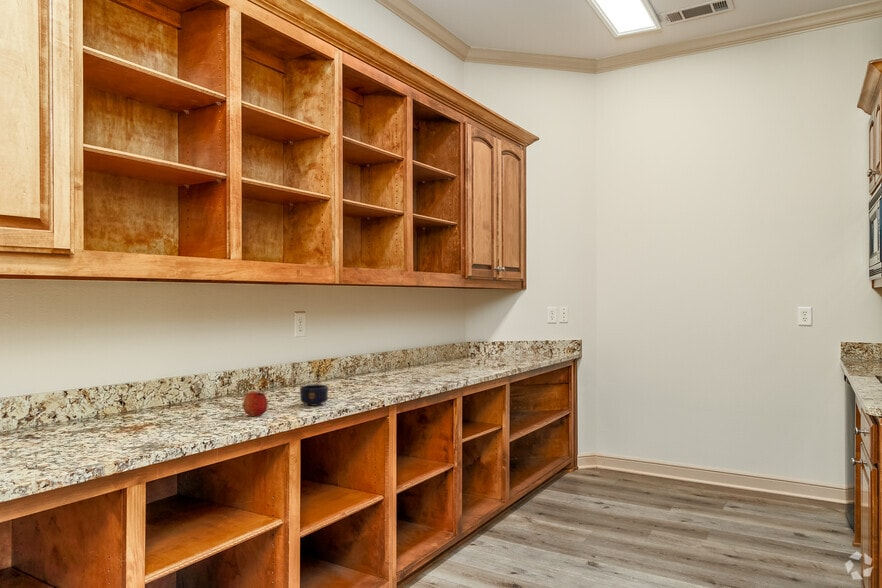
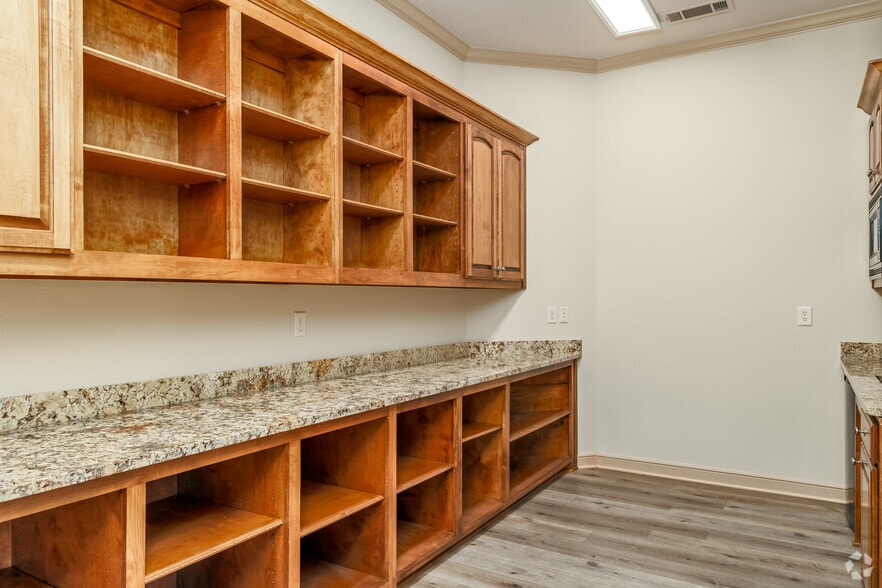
- mug (314, 394)
- fruit (255, 403)
